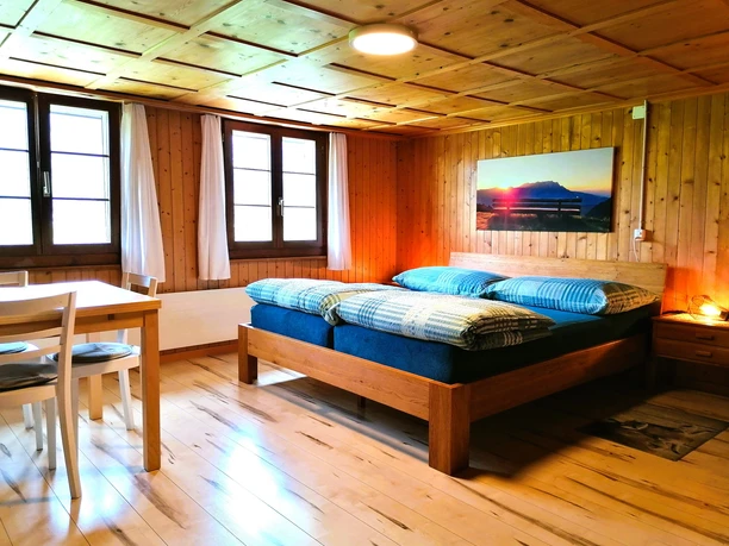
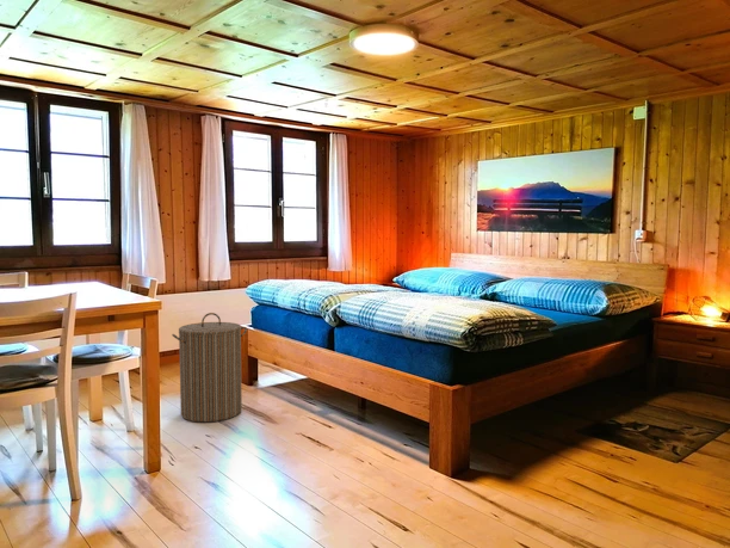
+ laundry hamper (210, 363)
